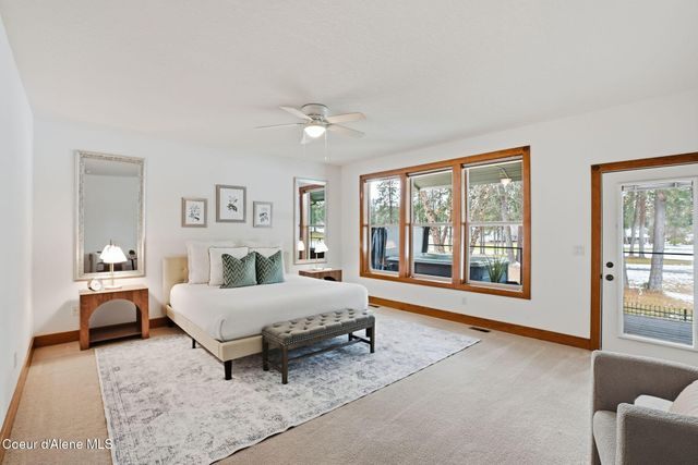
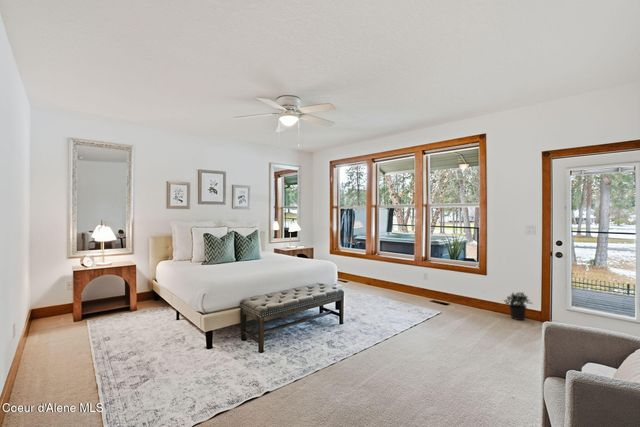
+ potted plant (519, 305)
